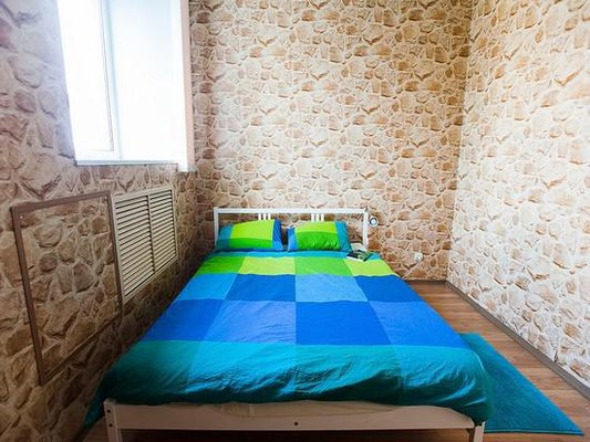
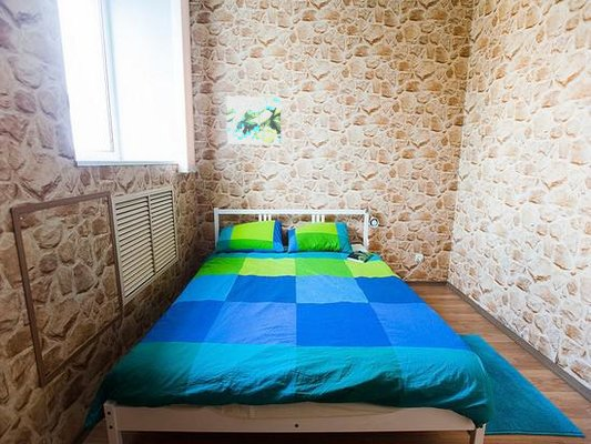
+ wall art (254, 120)
